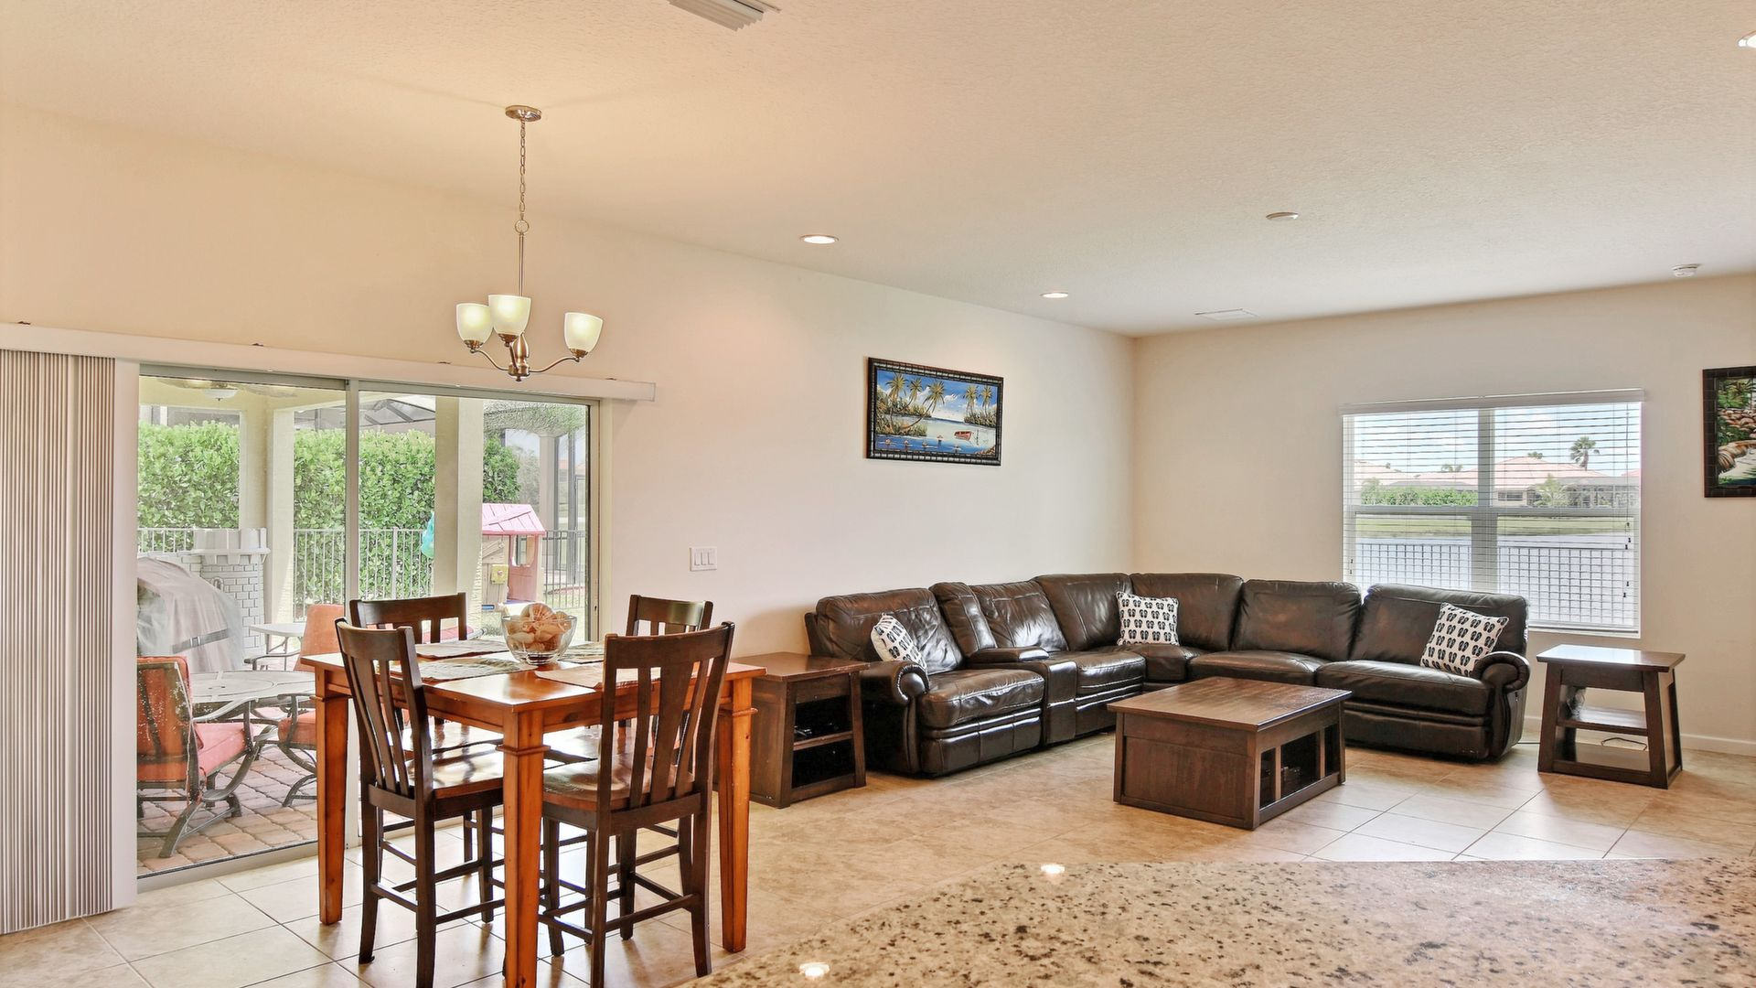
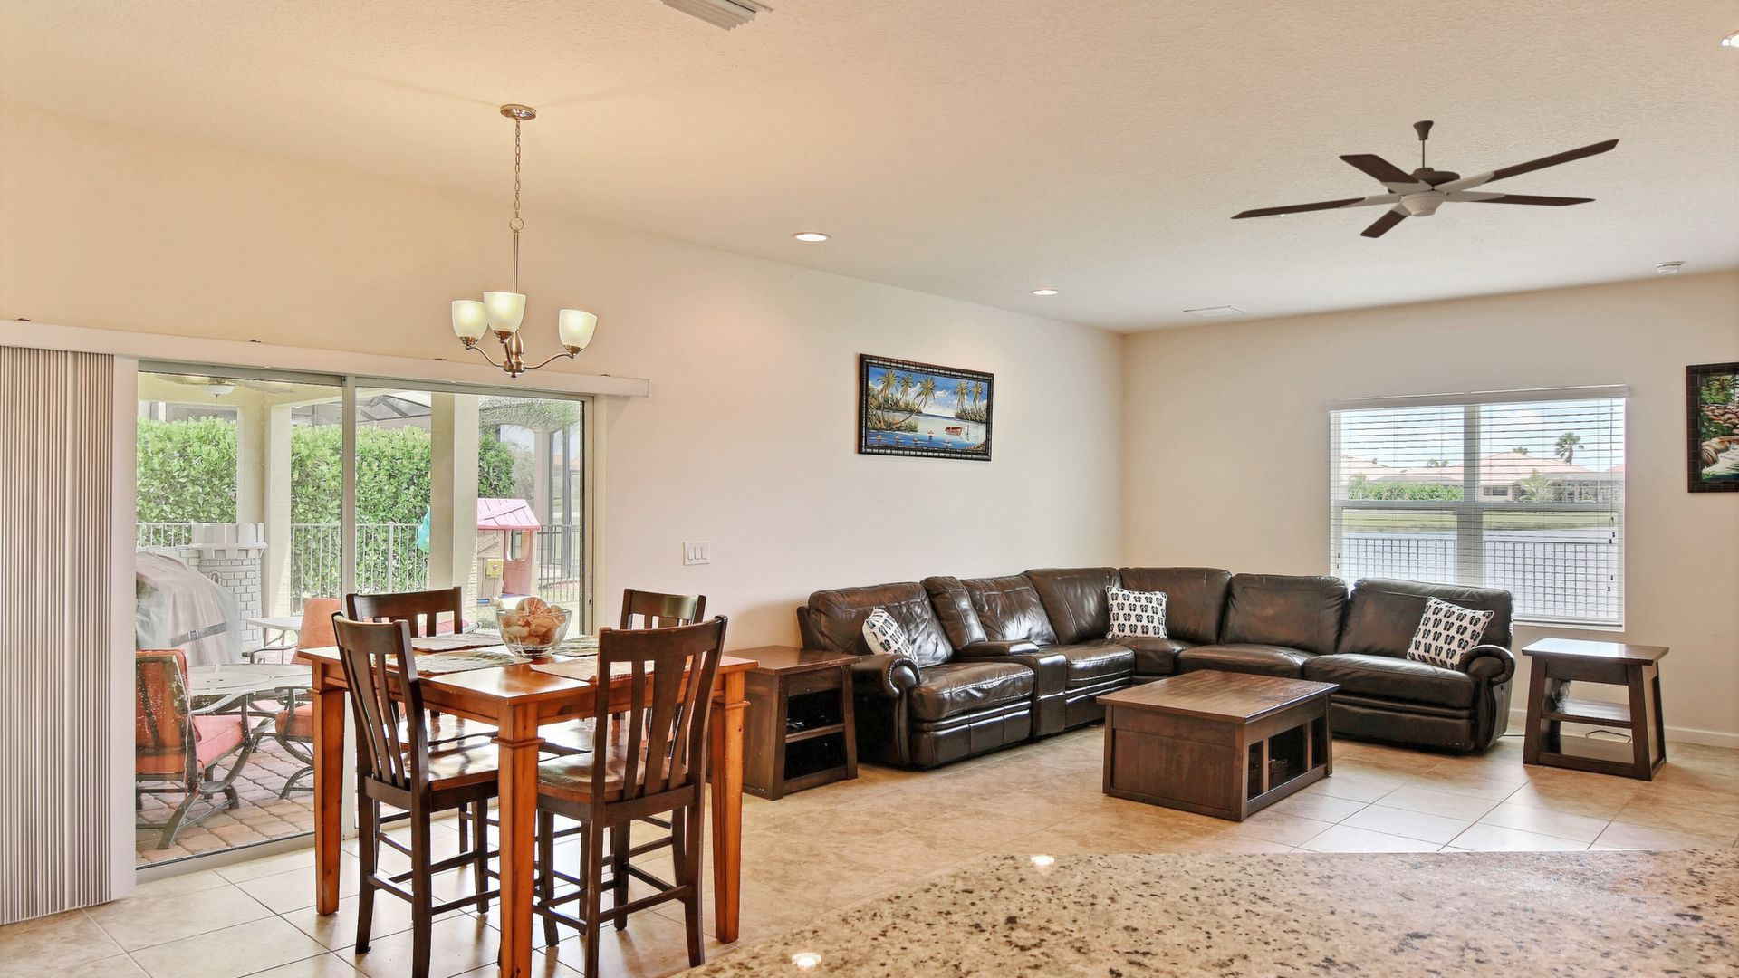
+ ceiling fan (1406, 173)
